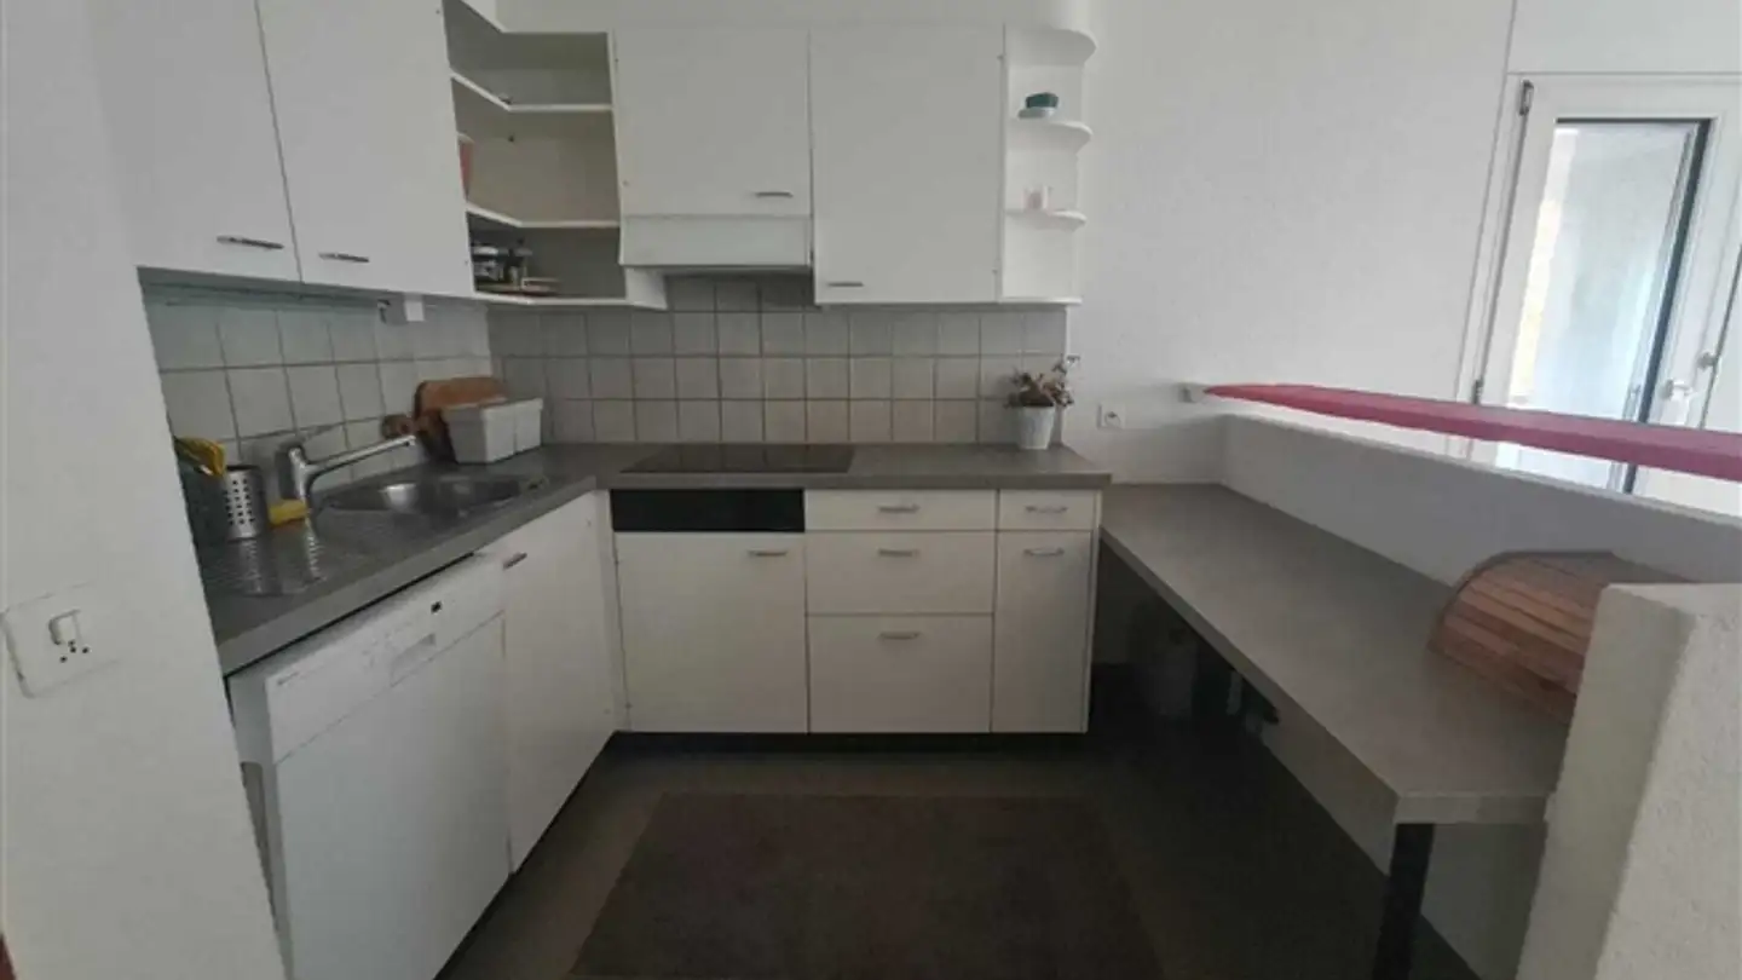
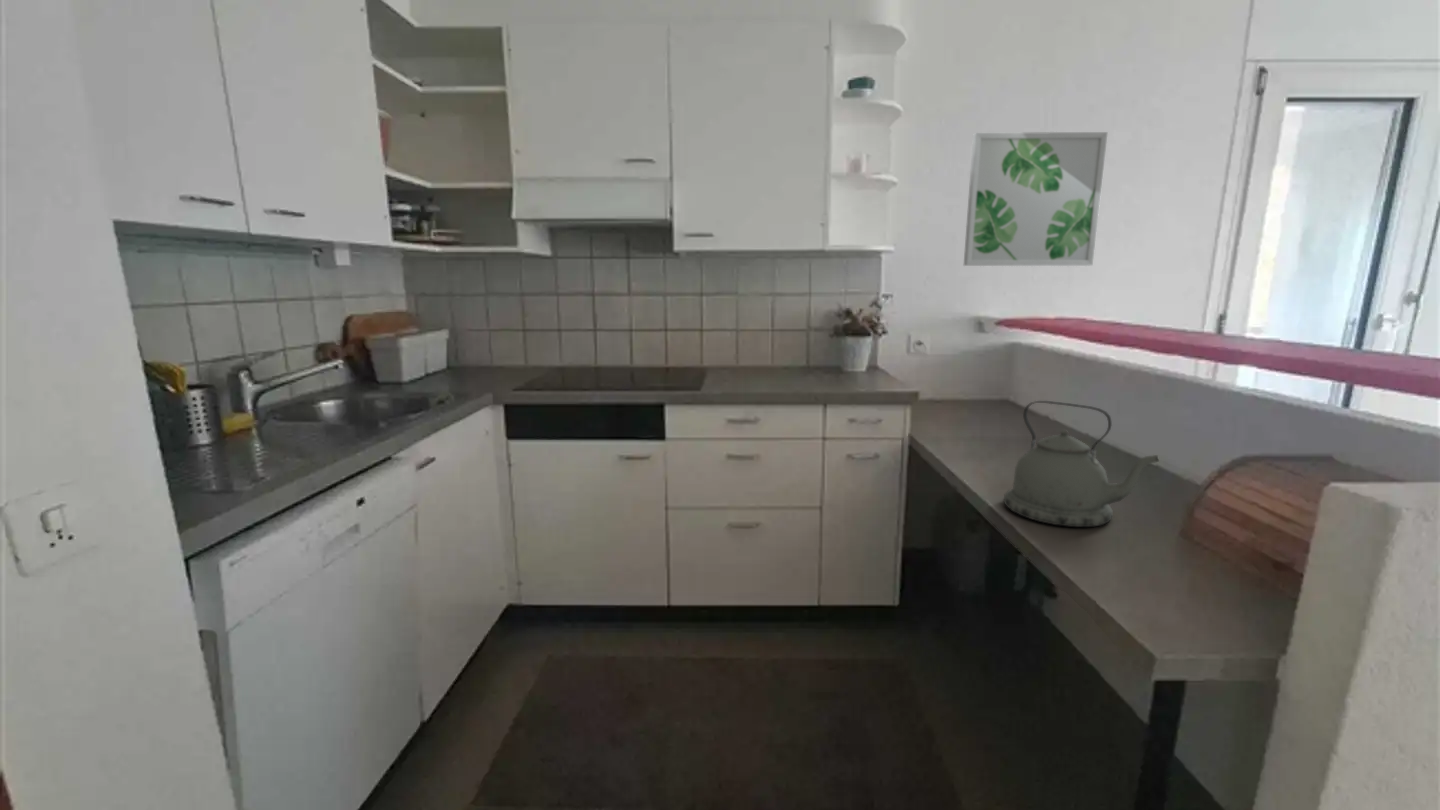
+ wall art (1033, 200)
+ kettle (1069, 458)
